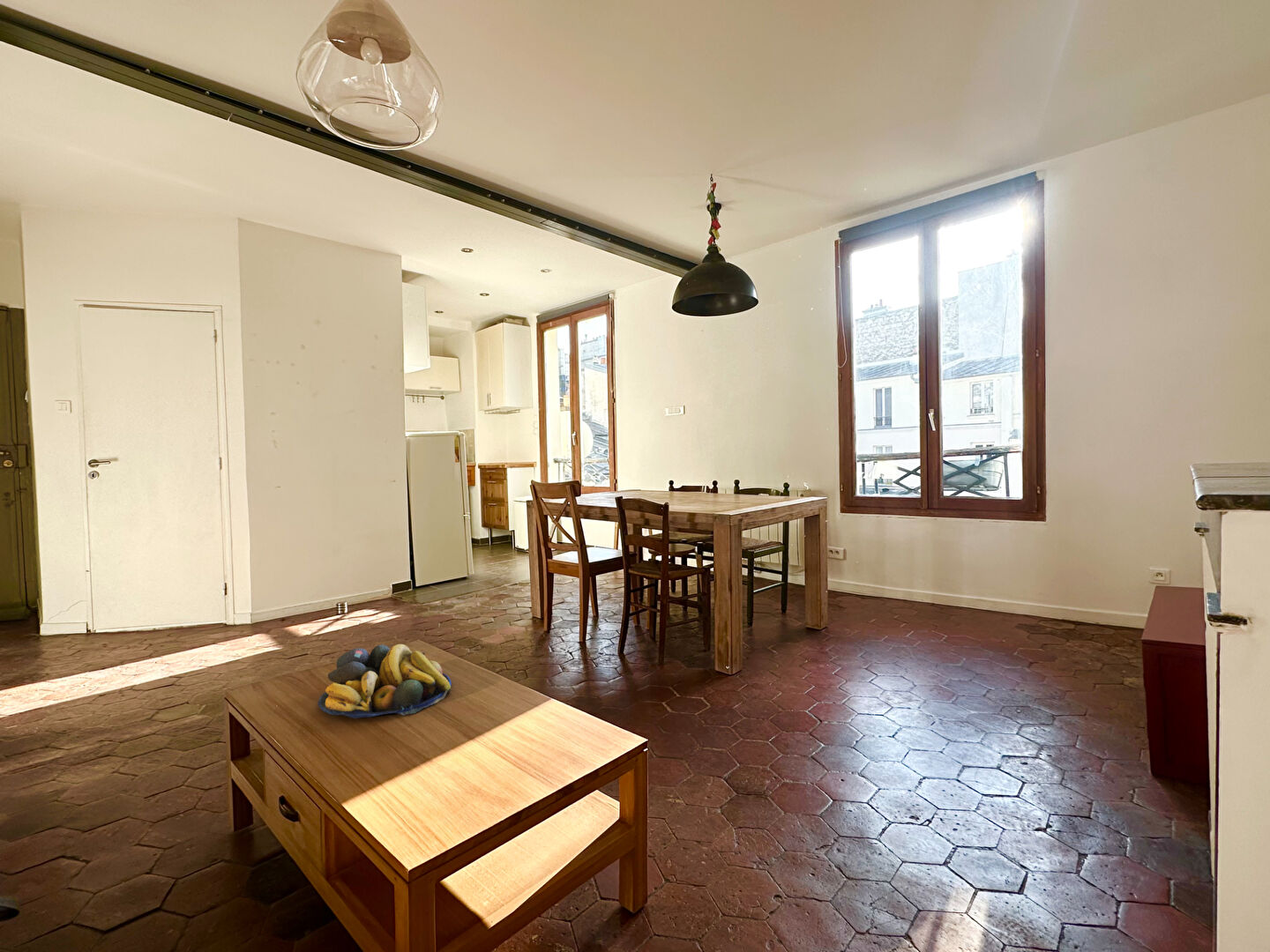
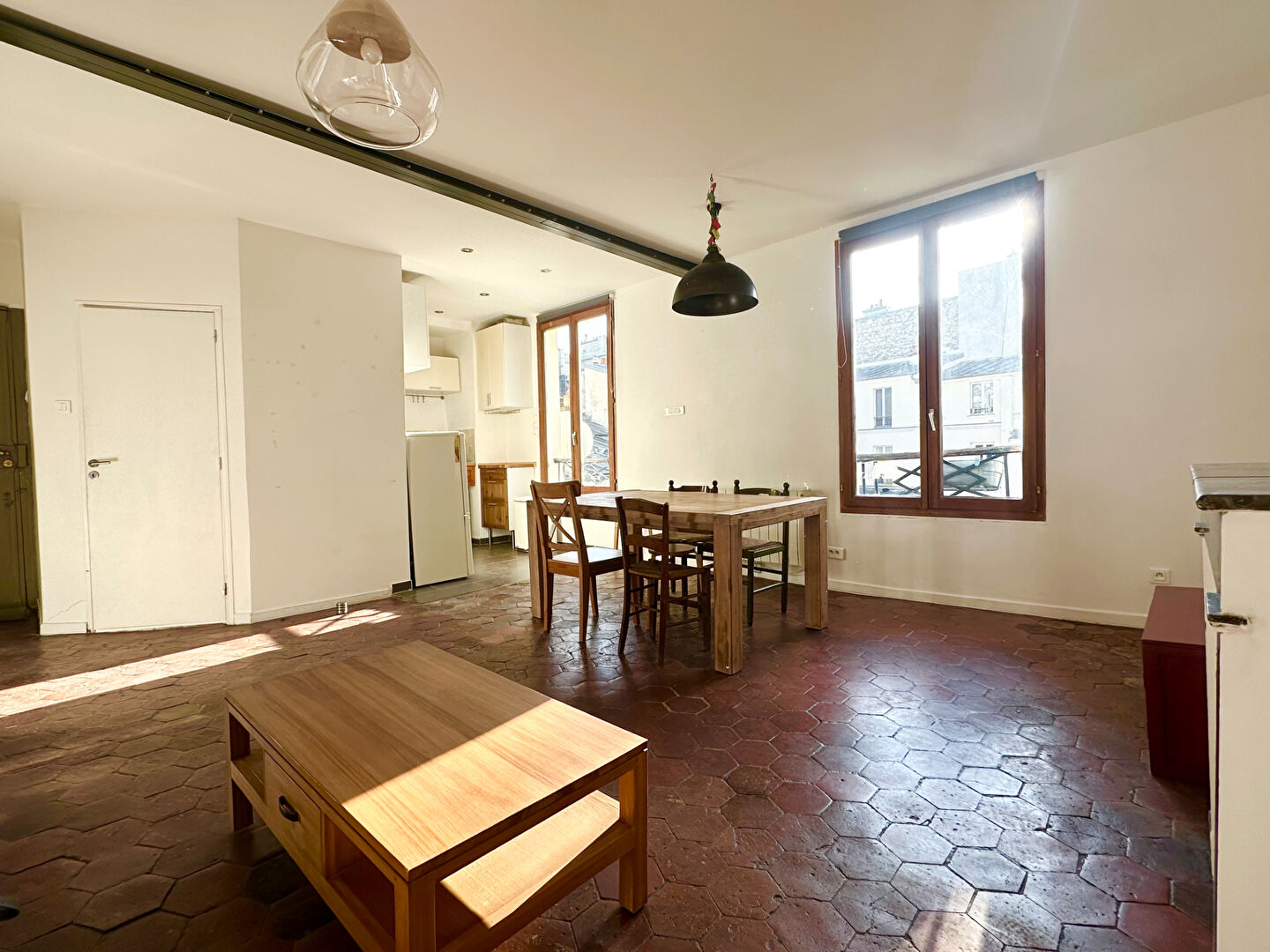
- fruit bowl (387, 671)
